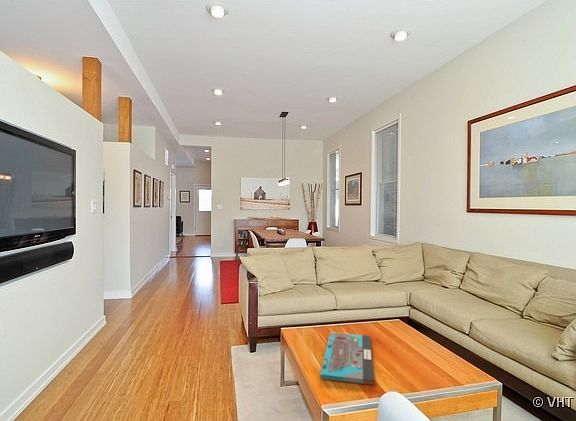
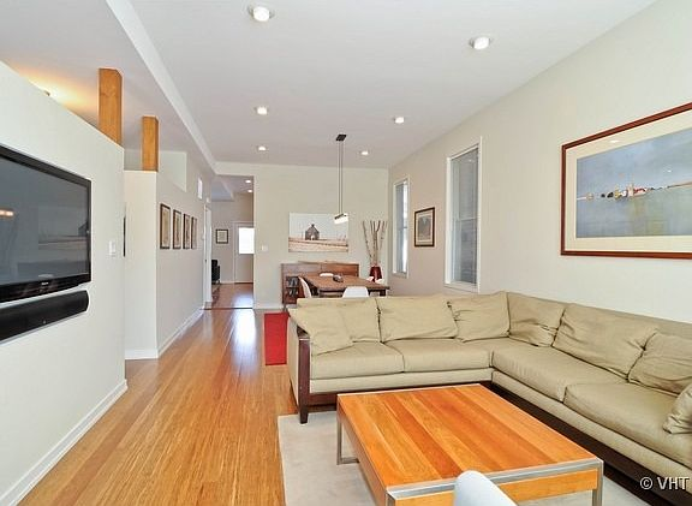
- board game (348, 353)
